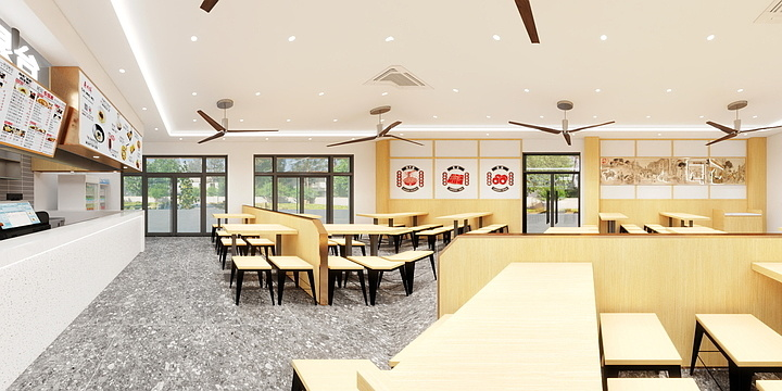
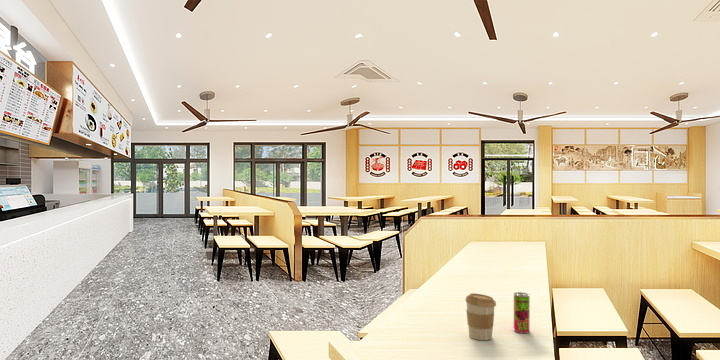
+ beverage can (521, 312)
+ coffee cup (480, 315)
